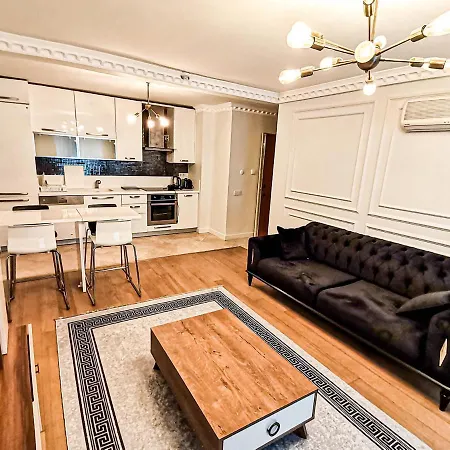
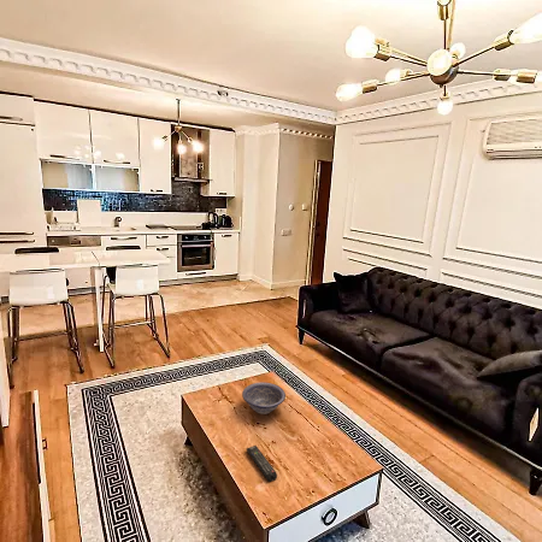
+ remote control (260, 461)
+ decorative bowl (263, 401)
